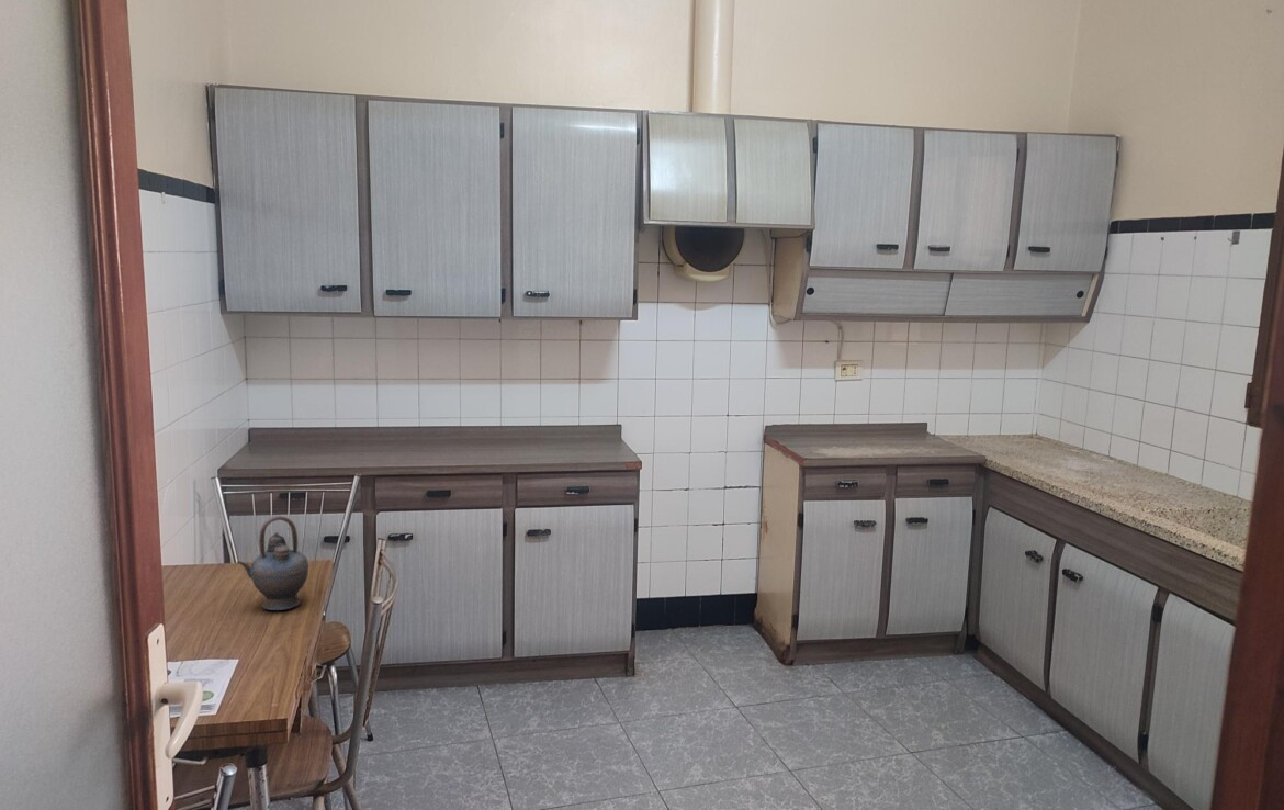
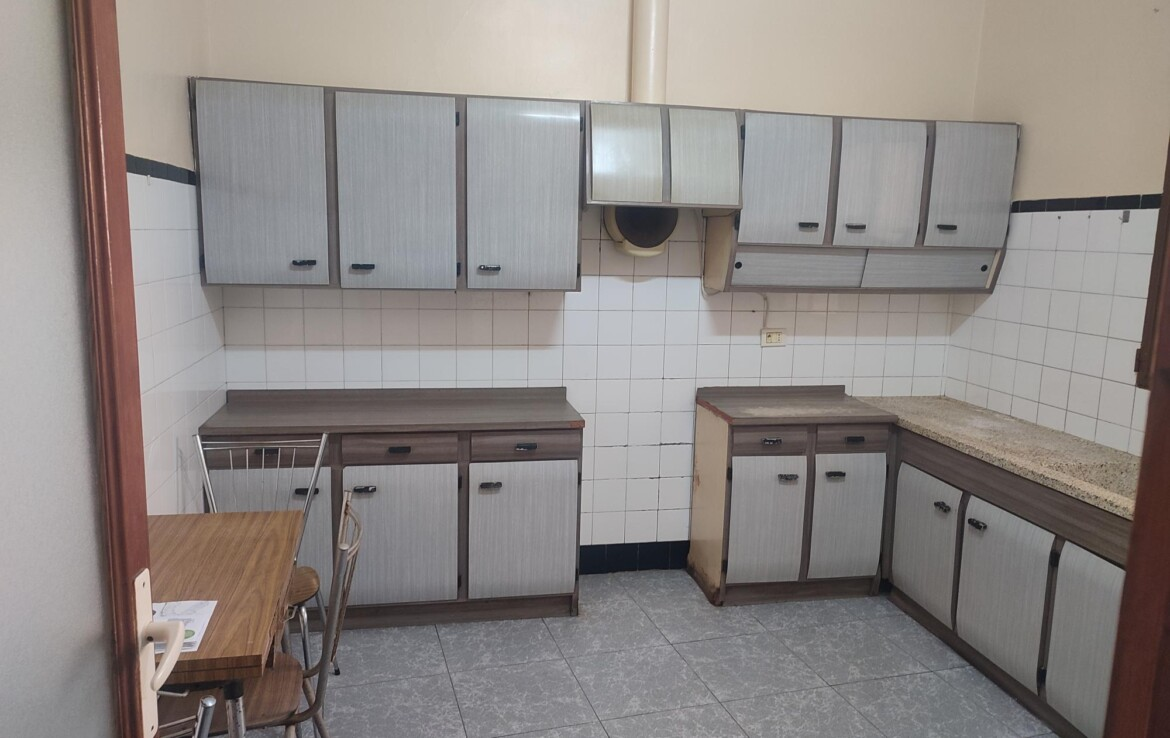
- teapot (272, 561)
